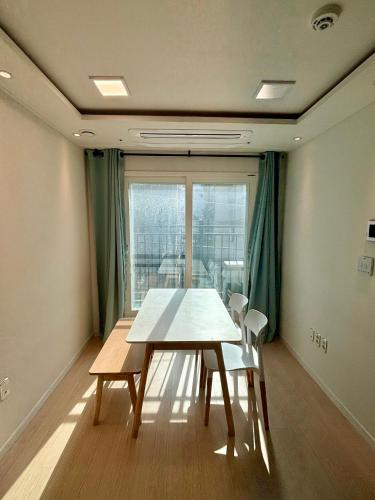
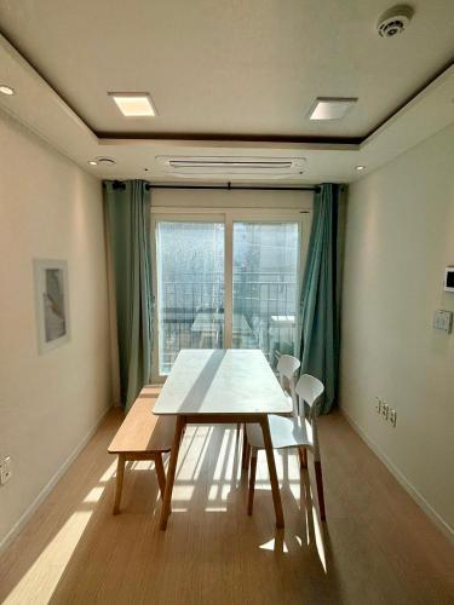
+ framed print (53, 304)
